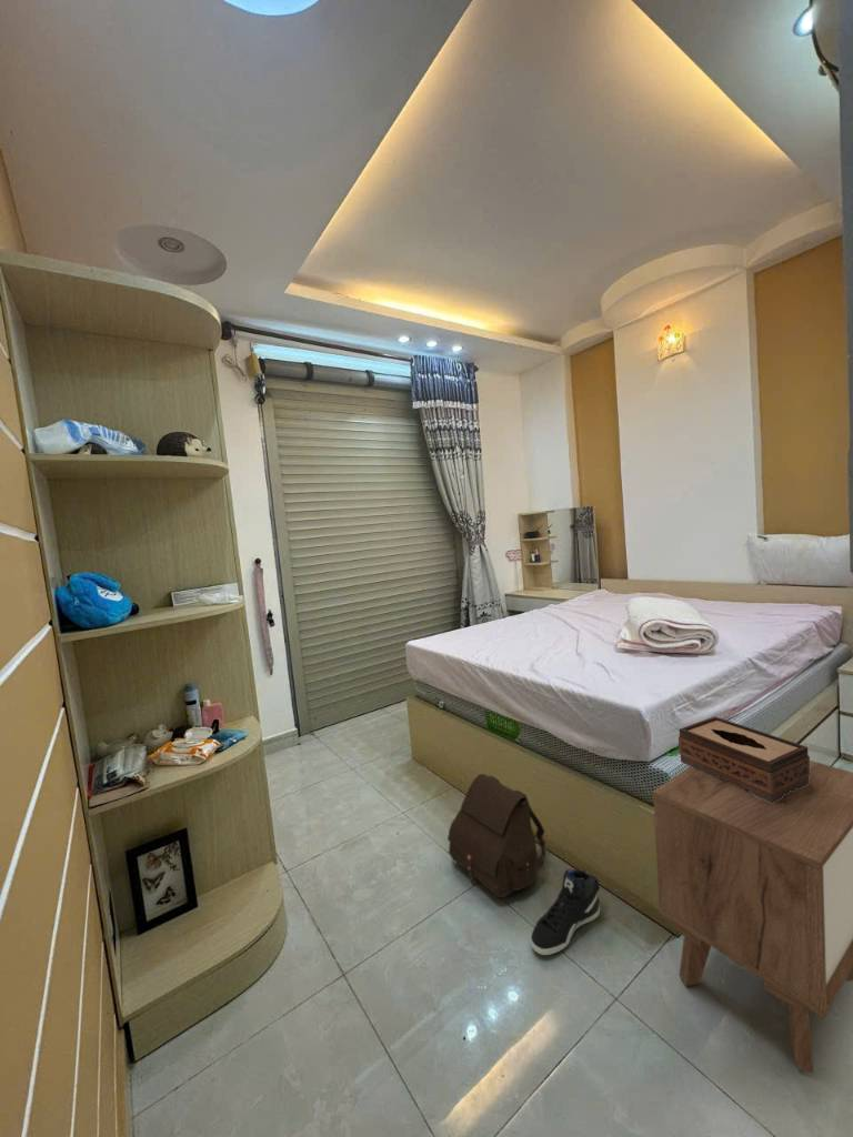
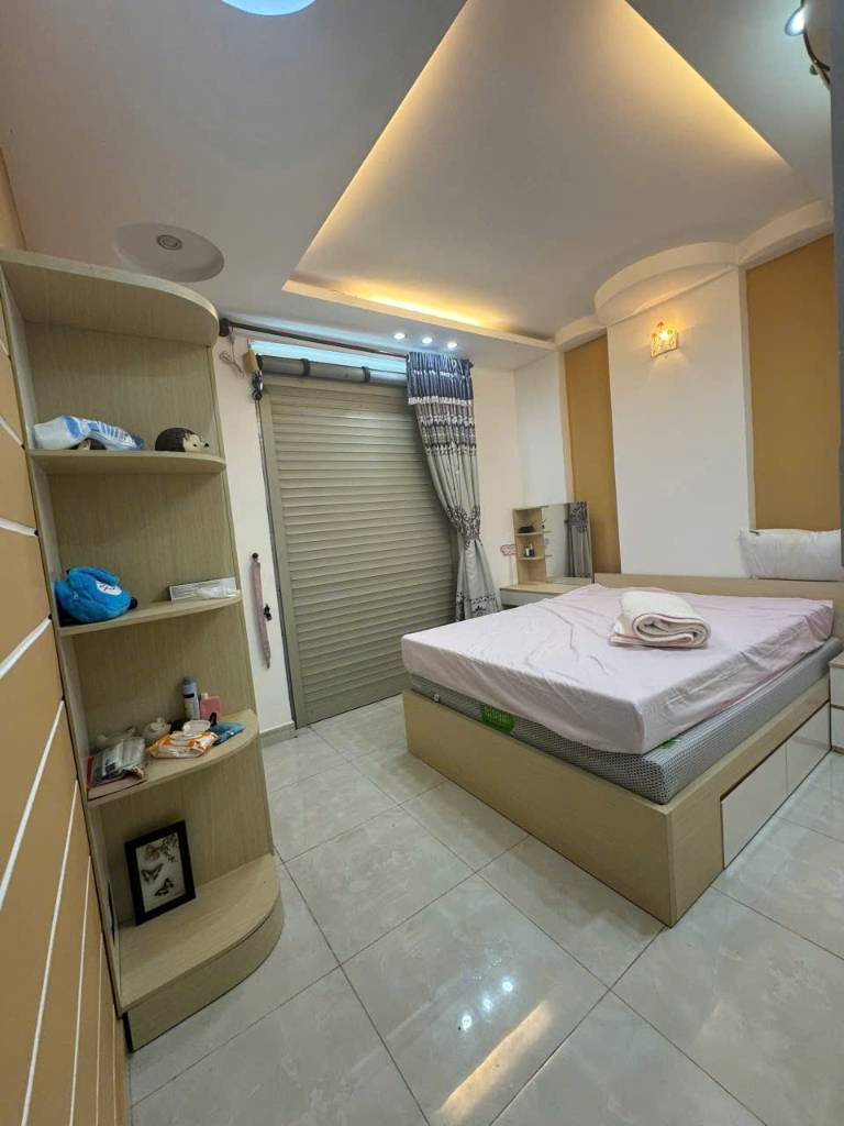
- satchel (499, 826)
- tissue box (740, 754)
- sneaker (562, 903)
- nightstand (763, 882)
